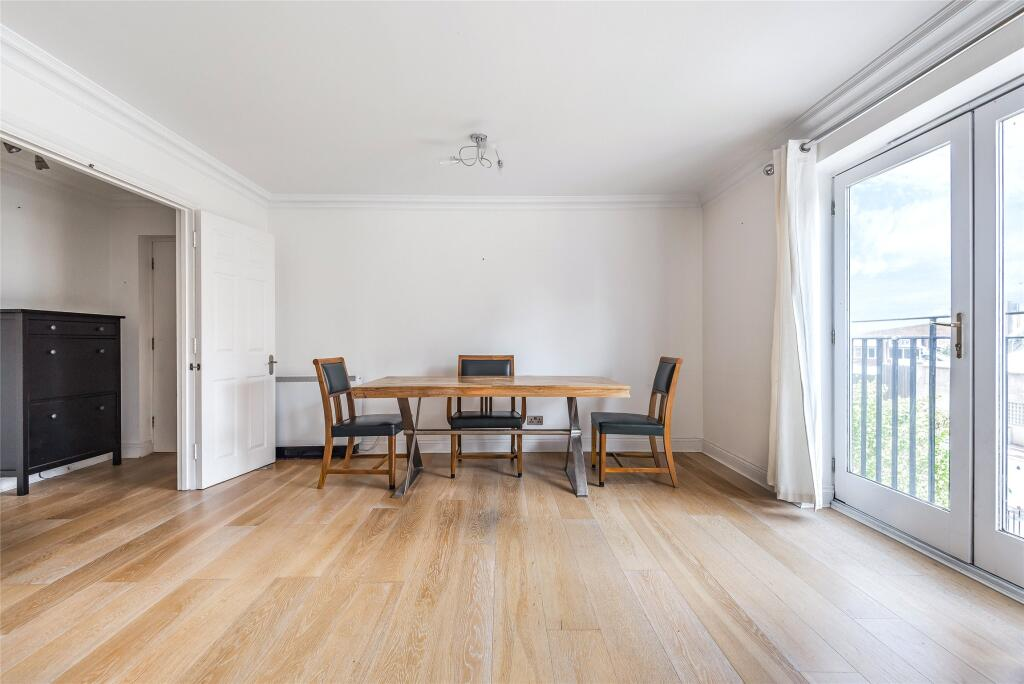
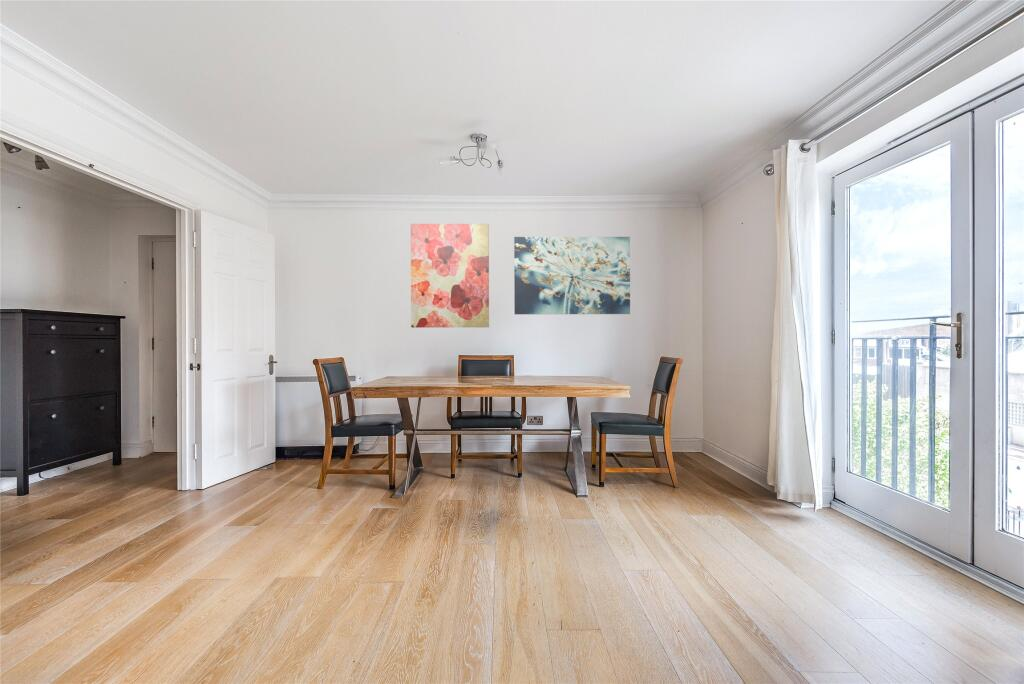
+ wall art (572, 275)
+ wall art (450, 275)
